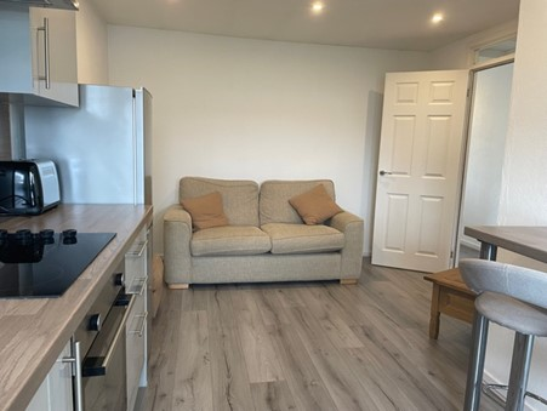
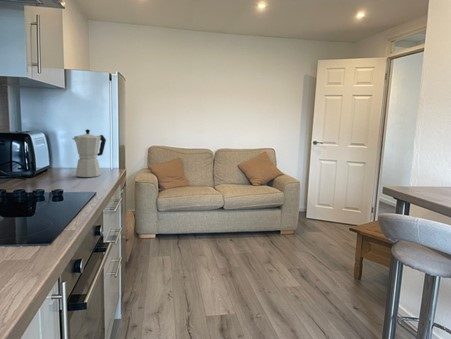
+ moka pot (90, 152)
